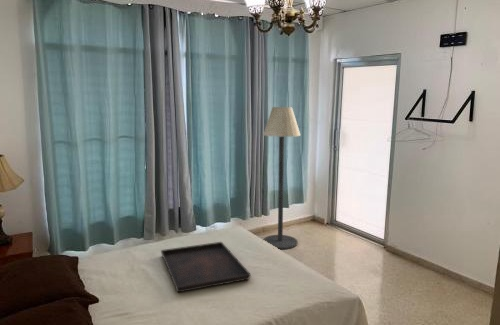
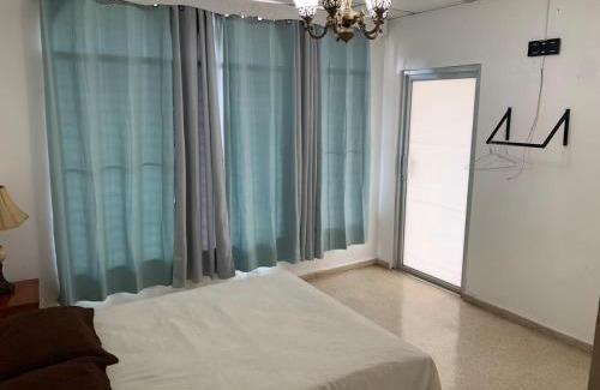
- serving tray (202, 264)
- floor lamp (281, 176)
